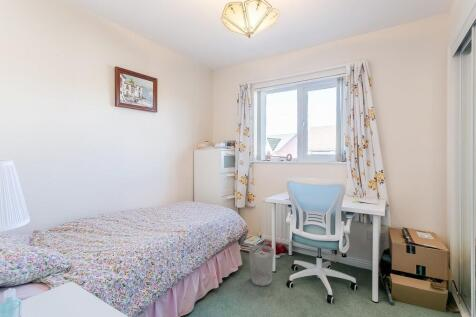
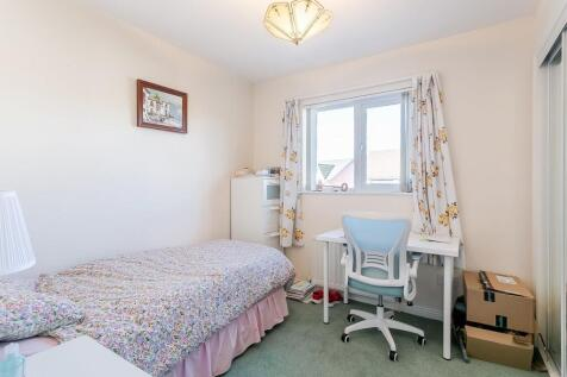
- wastebasket (261, 265)
